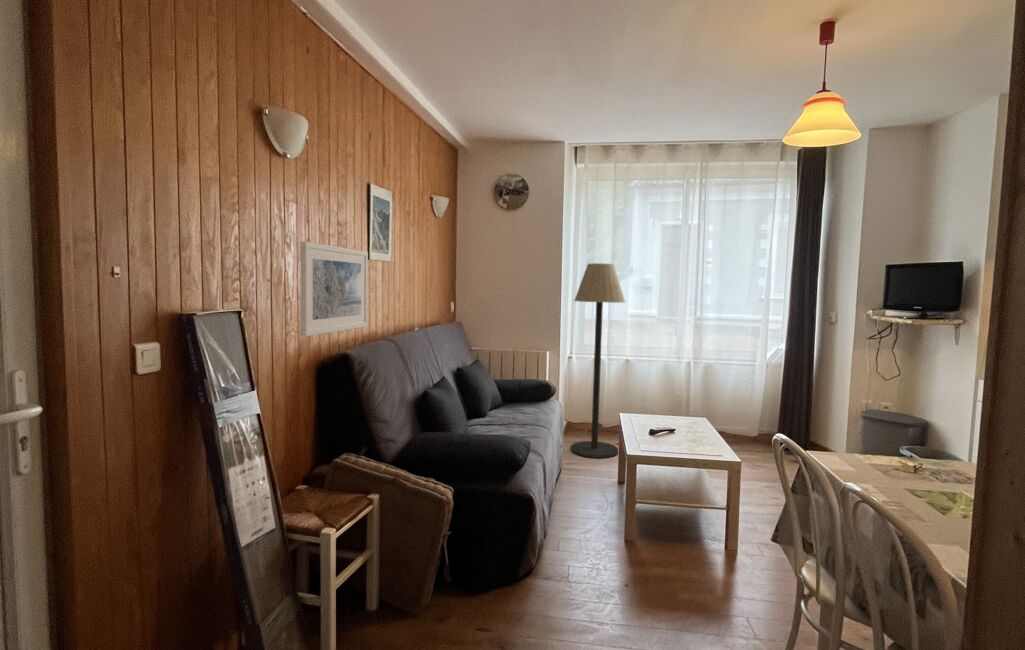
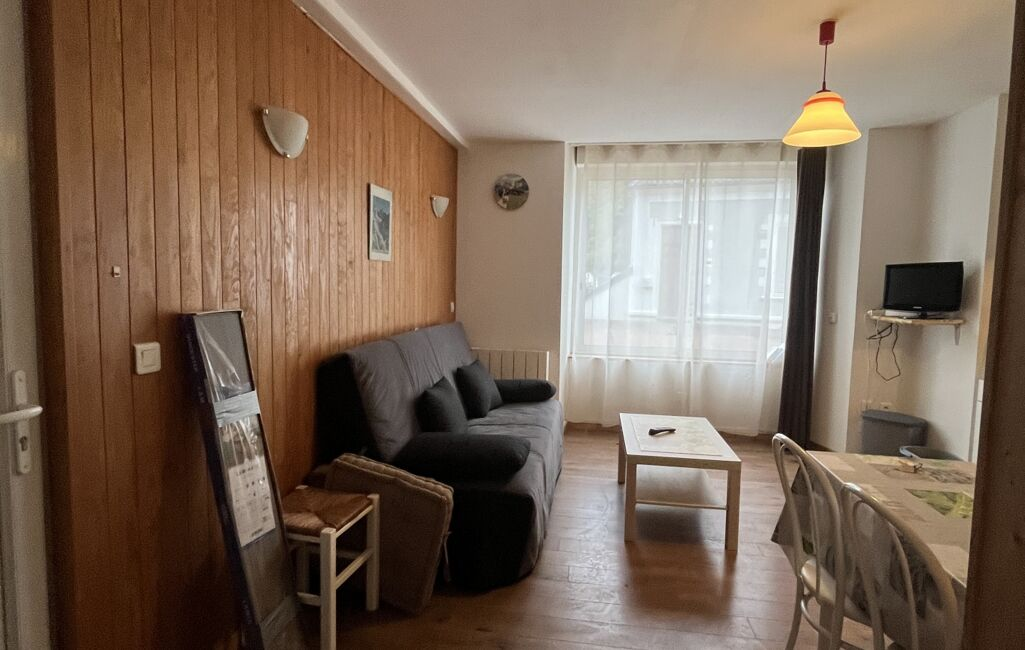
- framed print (338, 289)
- floor lamp (597, 358)
